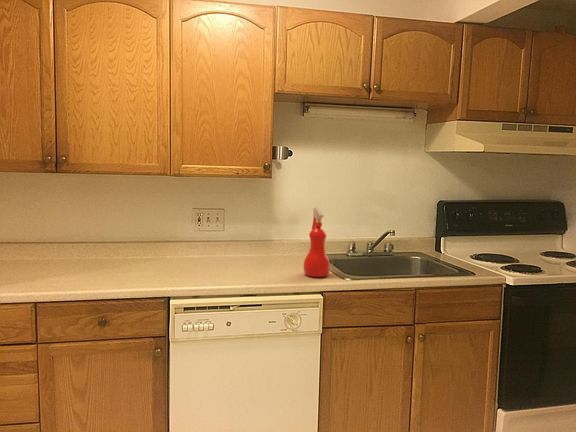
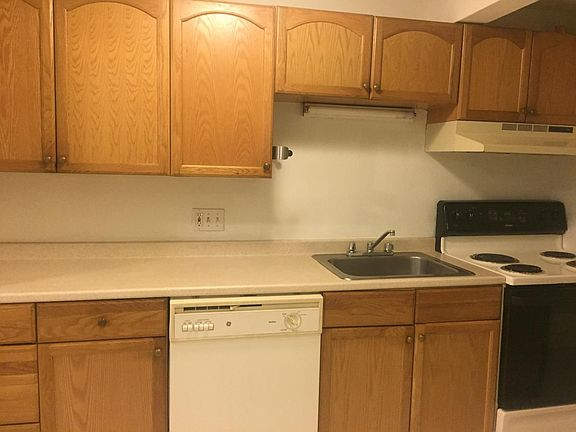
- spray bottle (316, 241)
